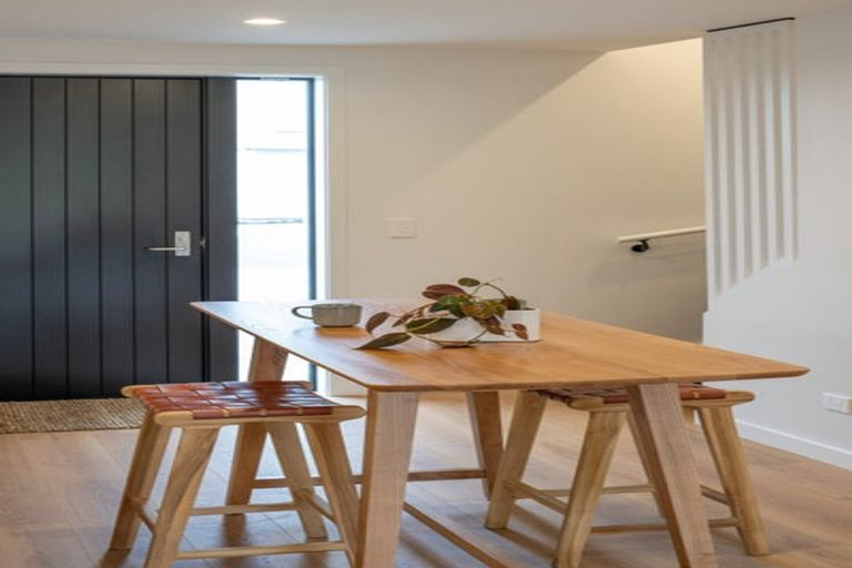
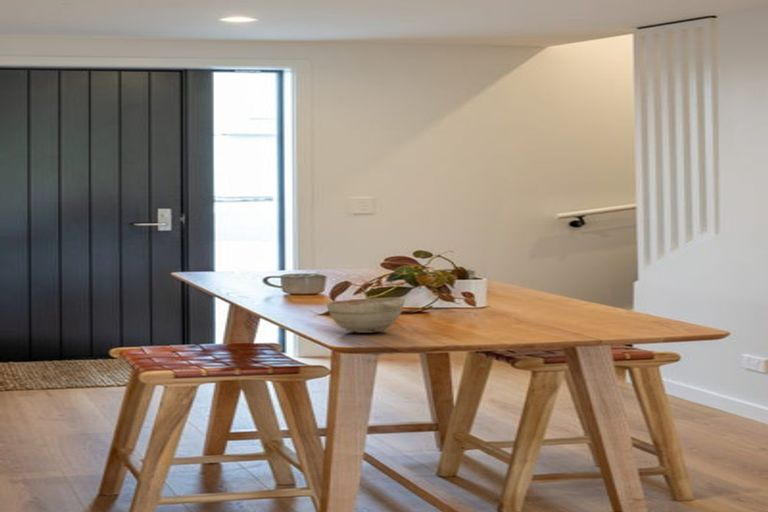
+ decorative bowl (365, 314)
